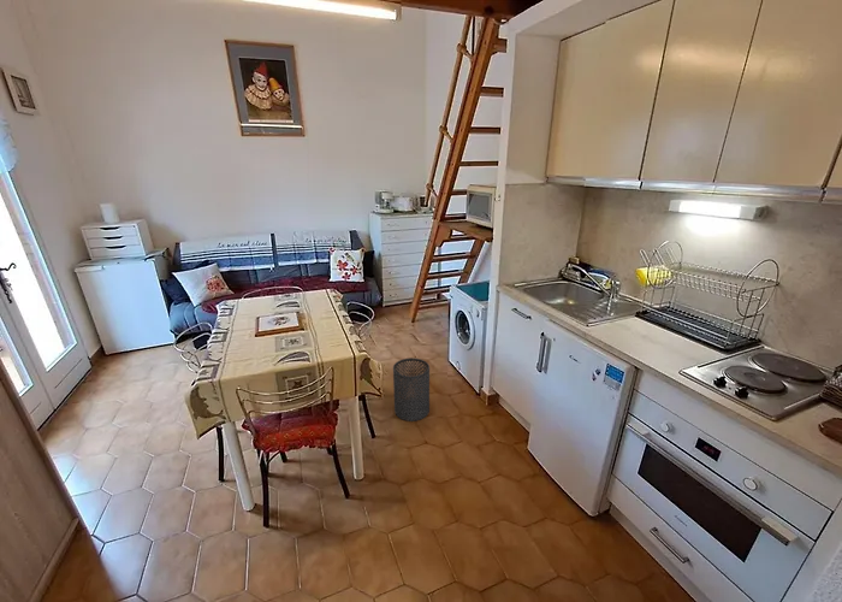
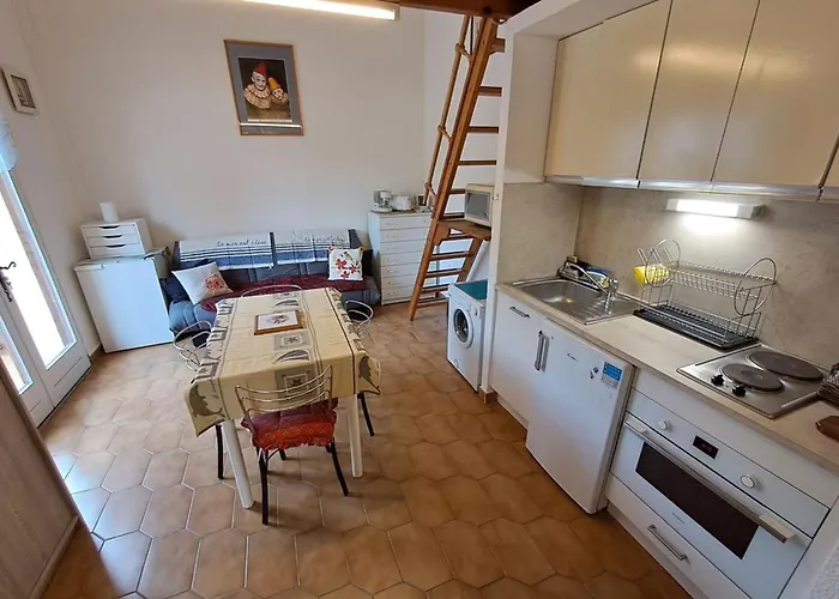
- trash can (411, 388)
